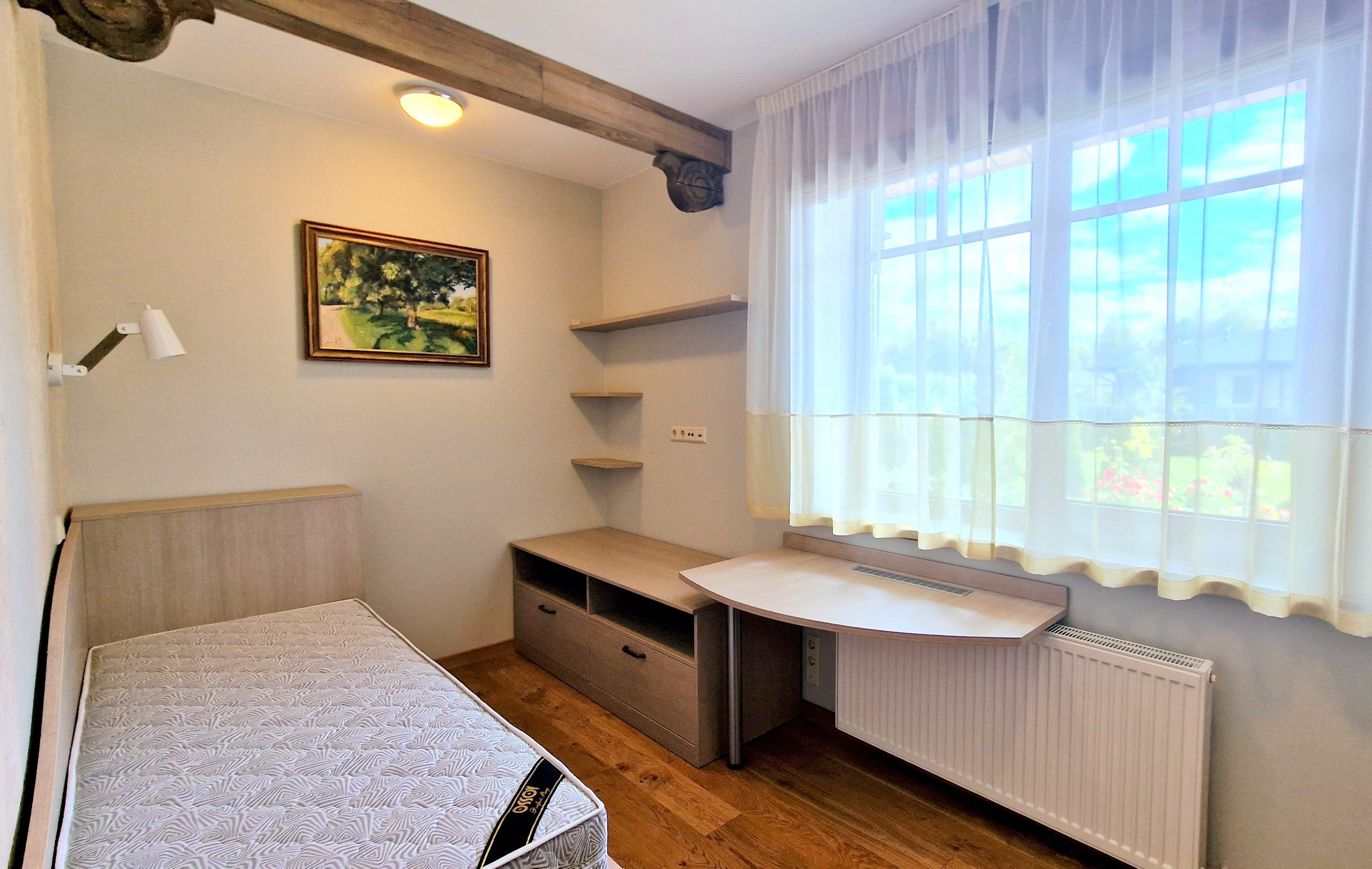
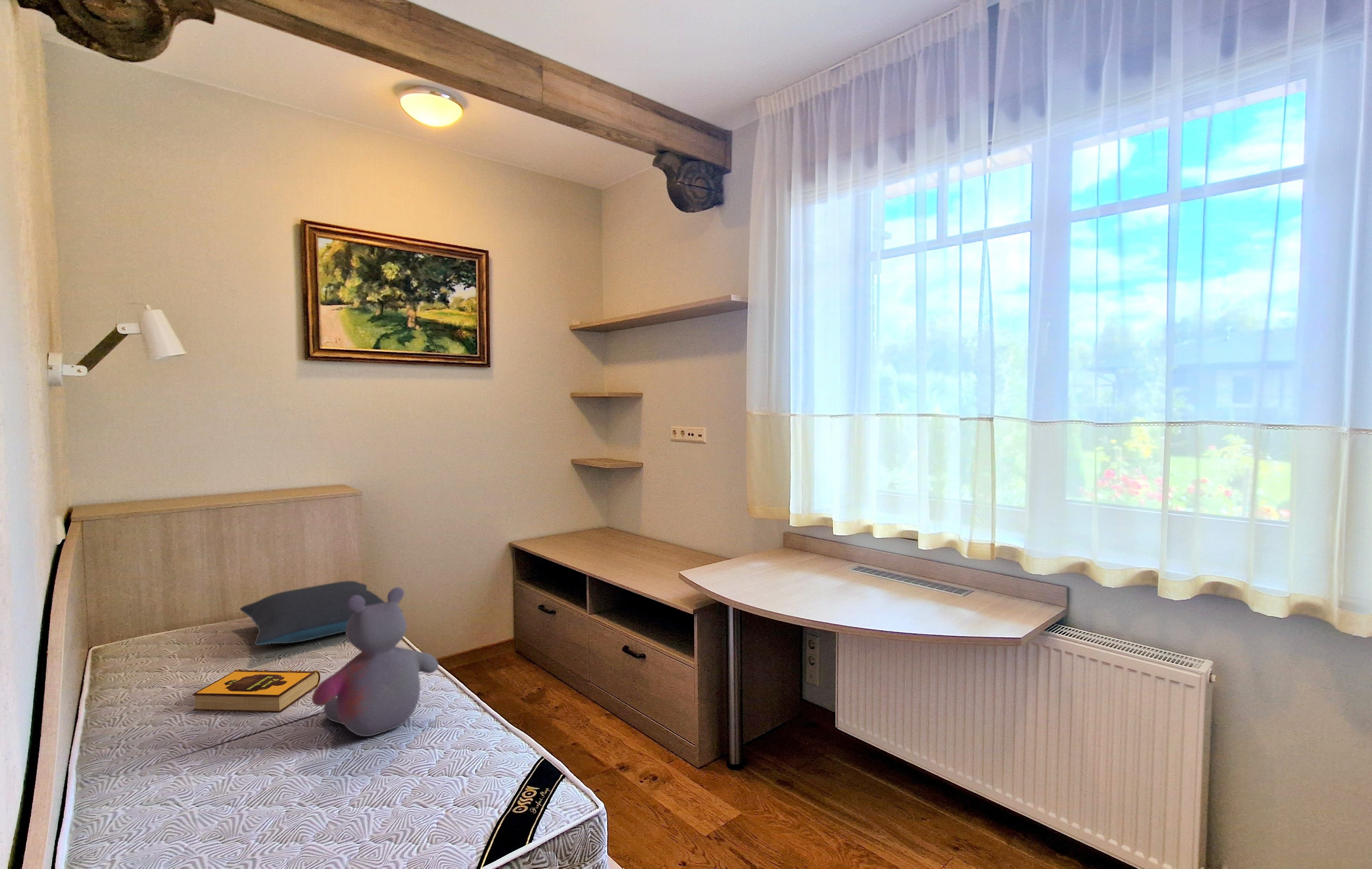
+ pillow (318, 611)
+ stuffed bear (372, 655)
+ hardback book (260, 688)
